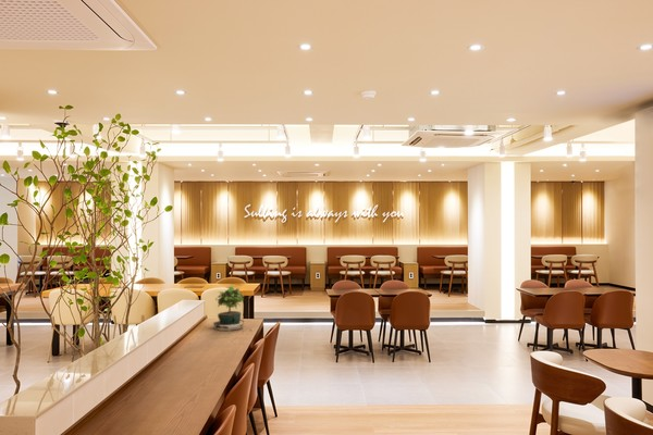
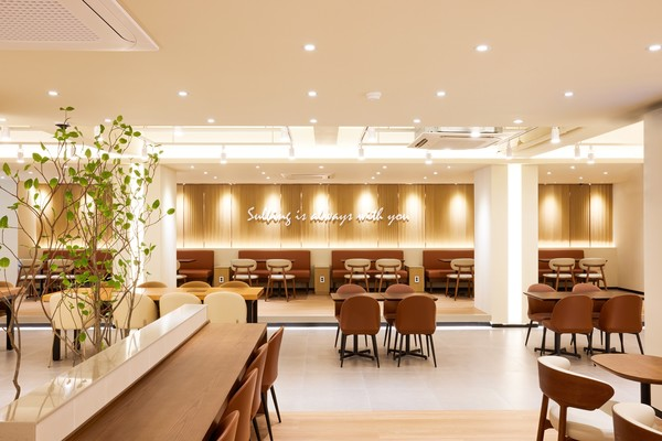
- potted plant (232, 307)
